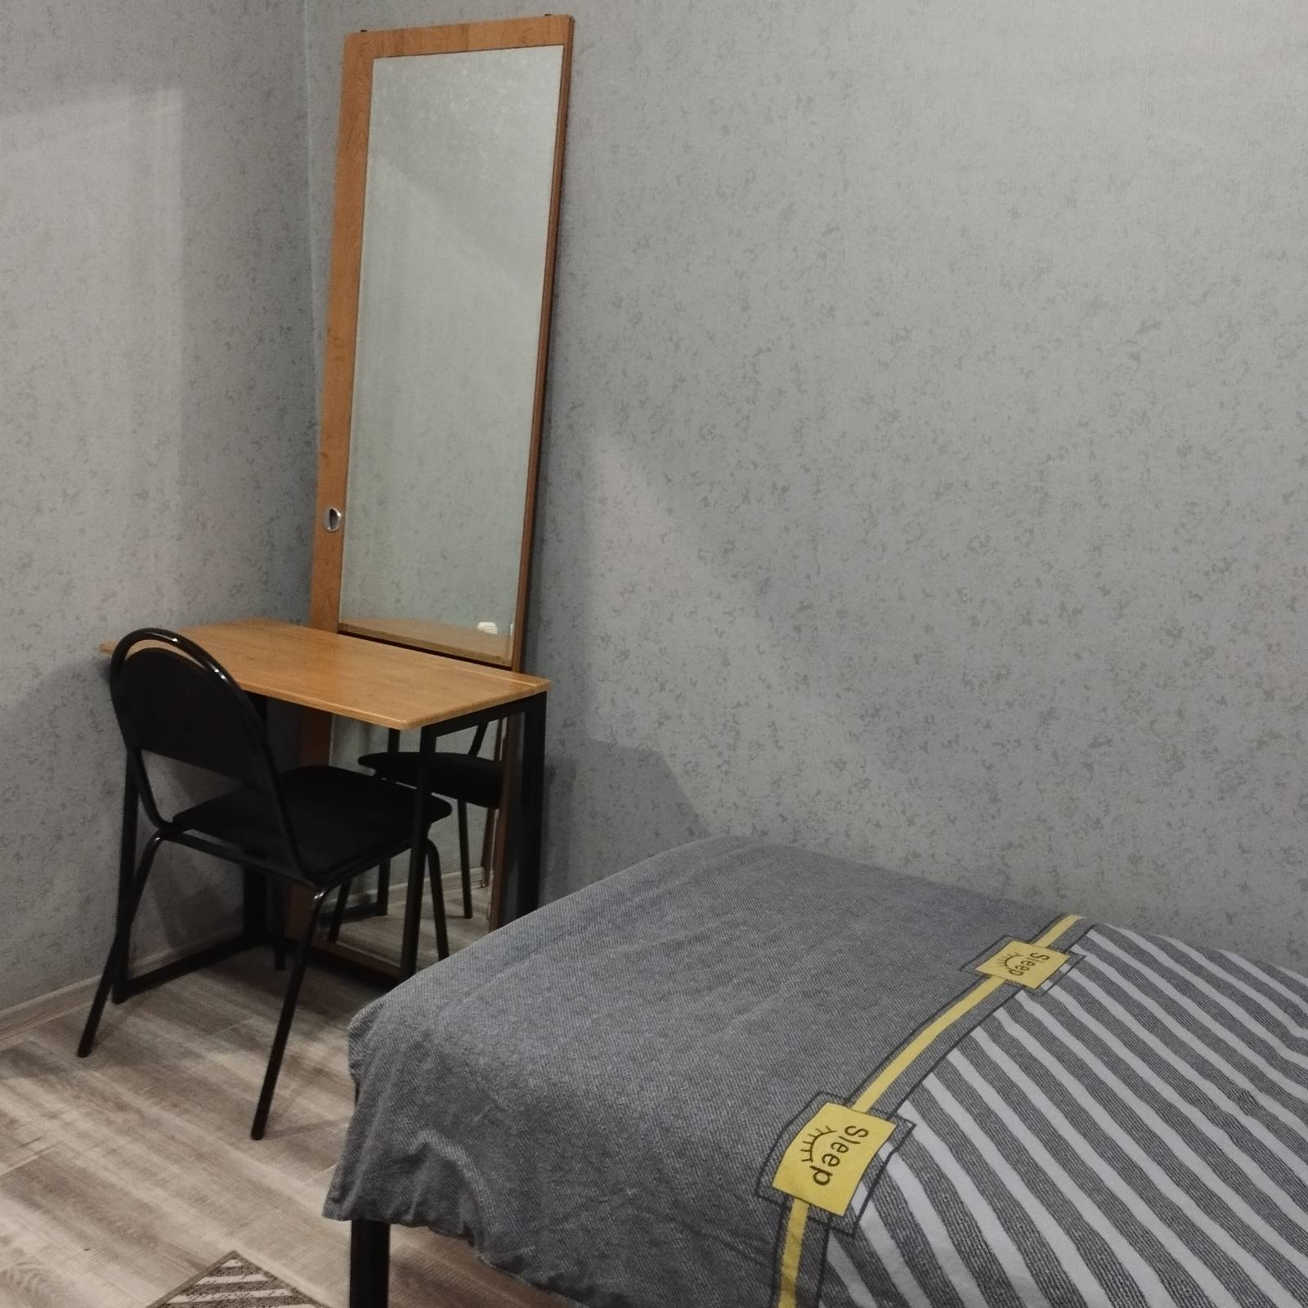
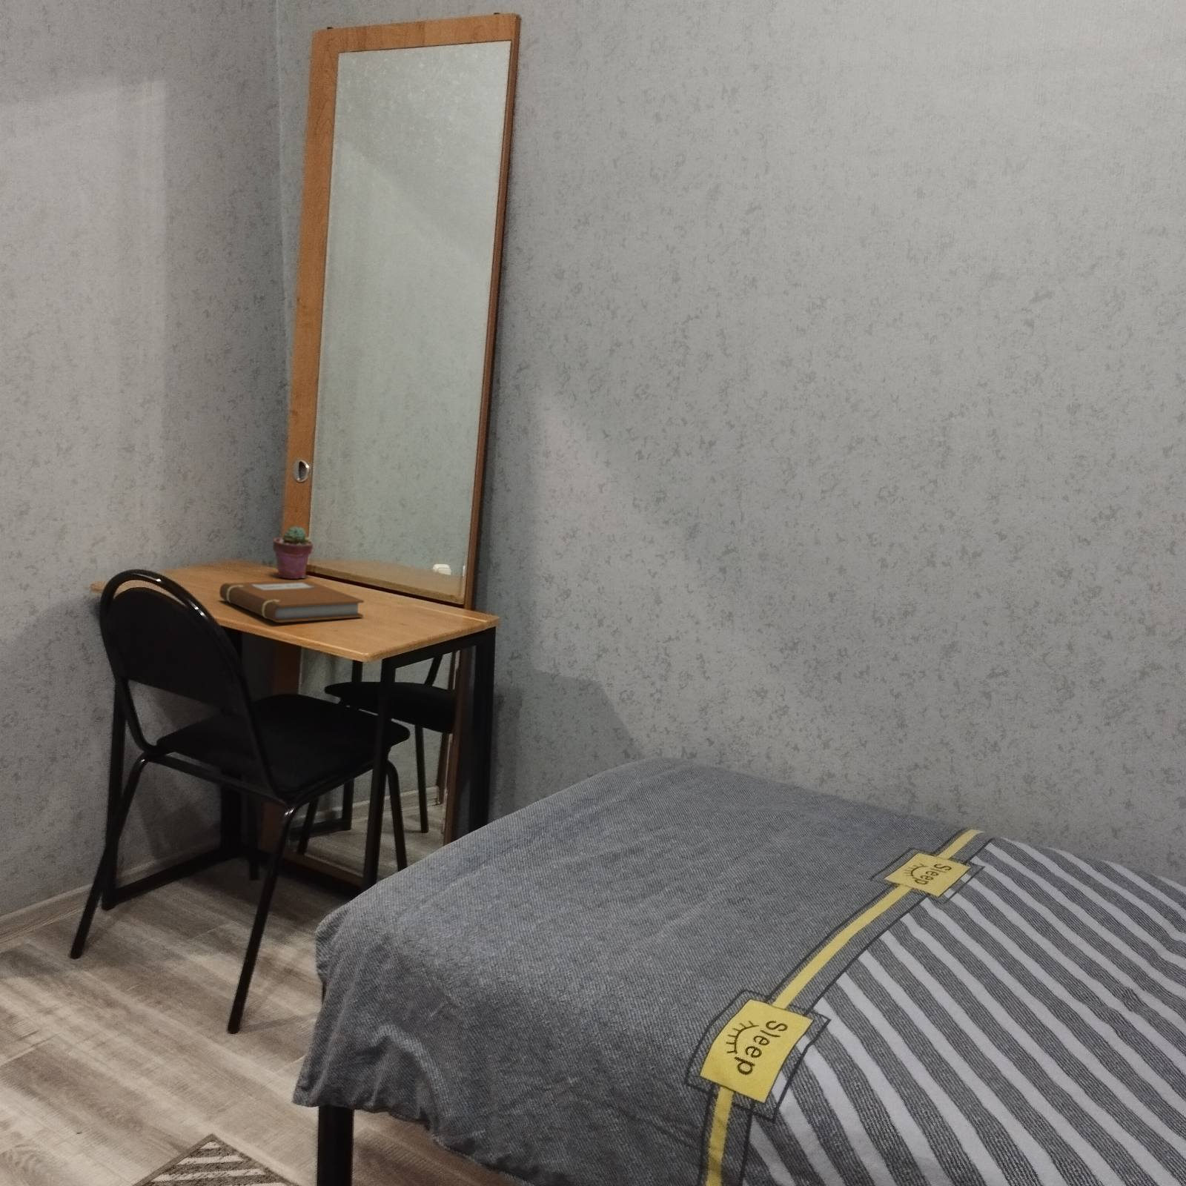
+ potted succulent (293, 551)
+ notebook (289, 598)
